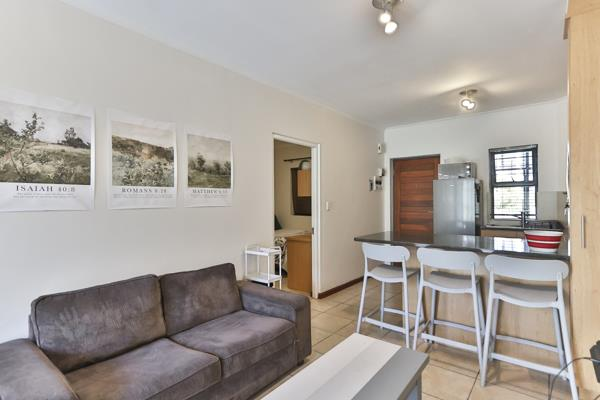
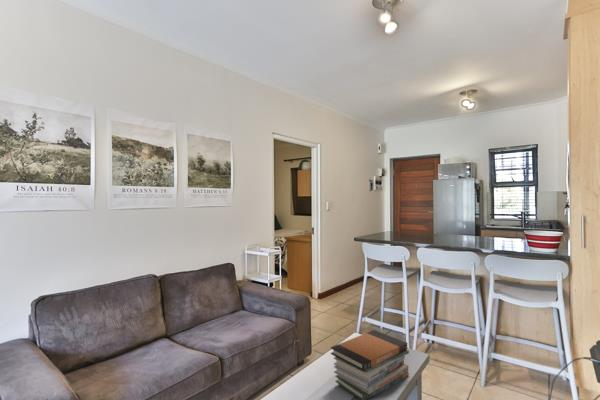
+ book stack (370, 362)
